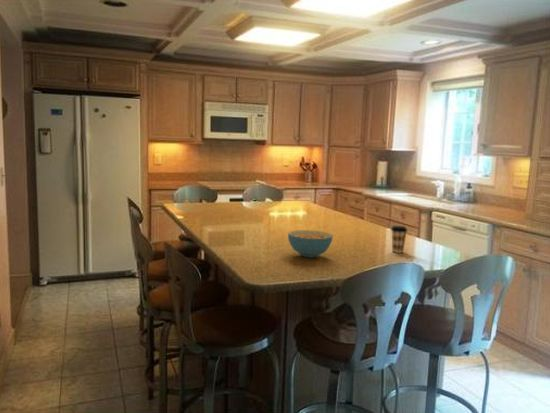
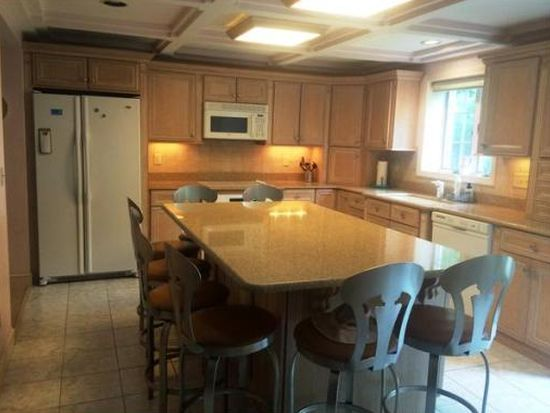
- cereal bowl (310, 245)
- coffee cup (398, 239)
